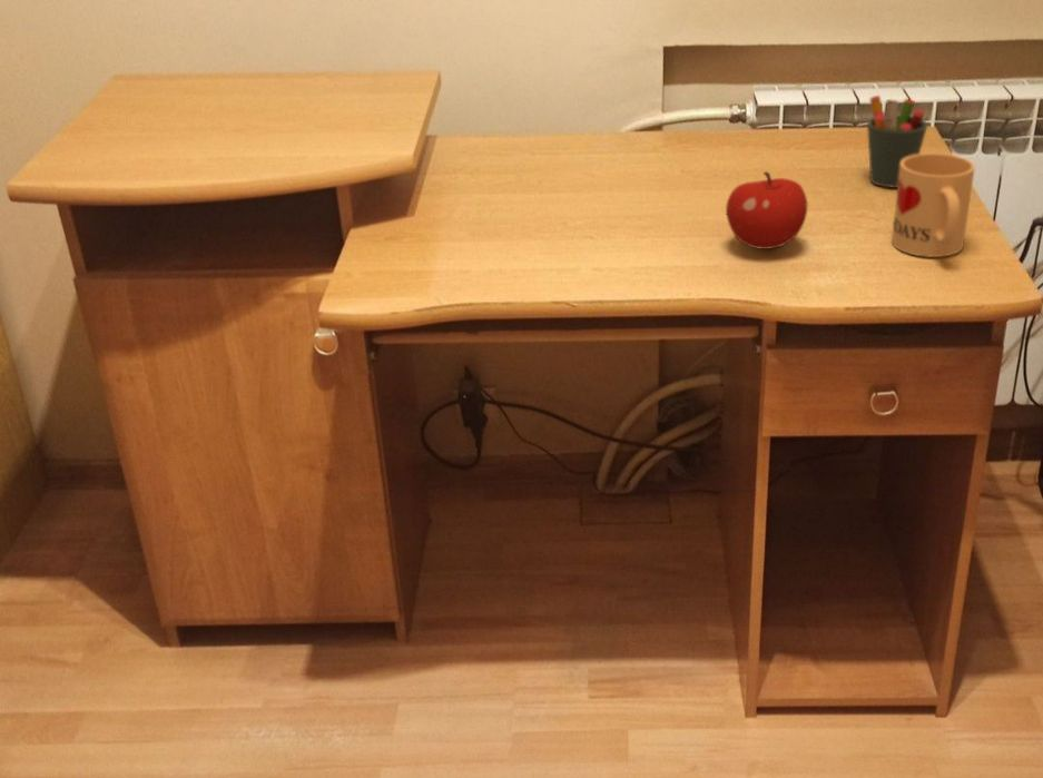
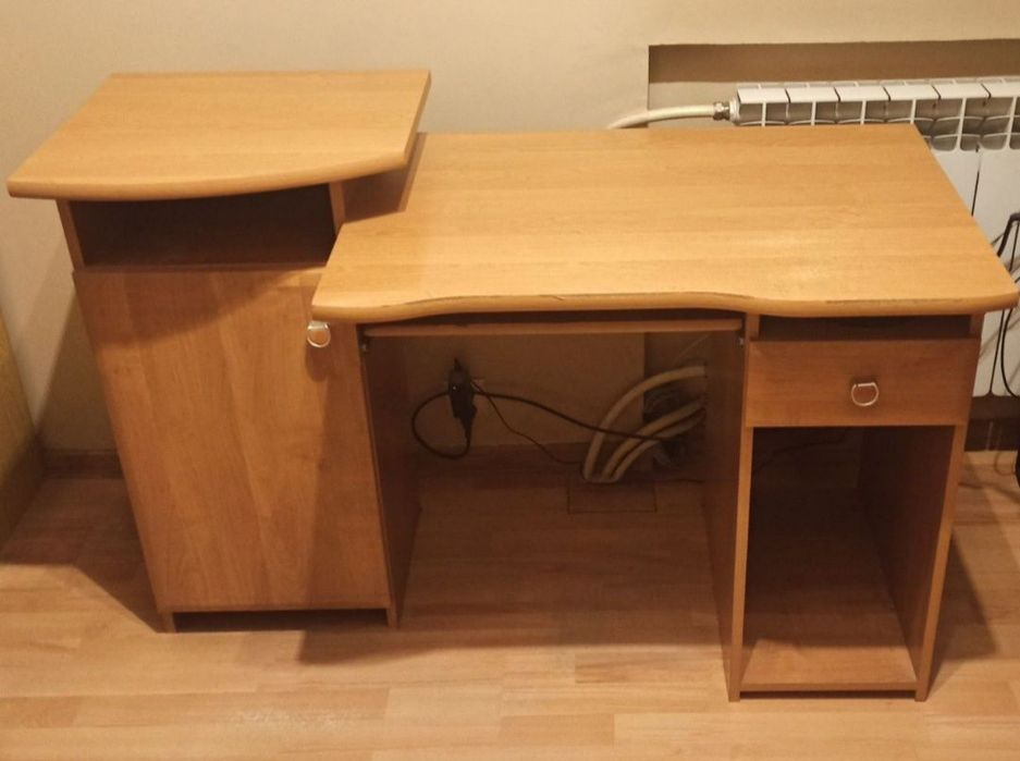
- mug (936, 209)
- pen holder (894, 136)
- fruit (766, 207)
